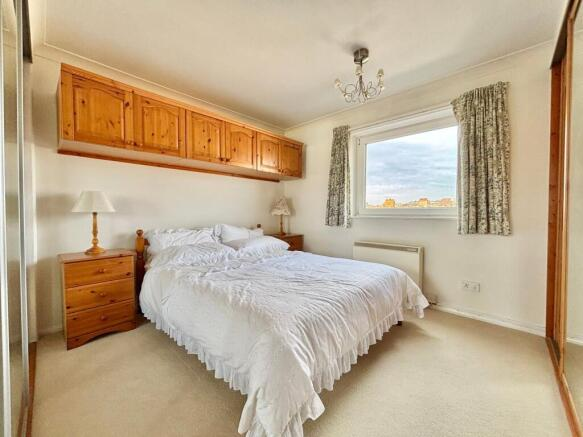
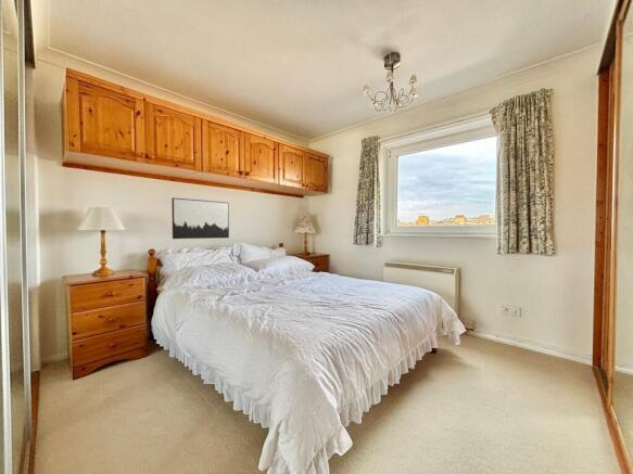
+ wall art (202, 219)
